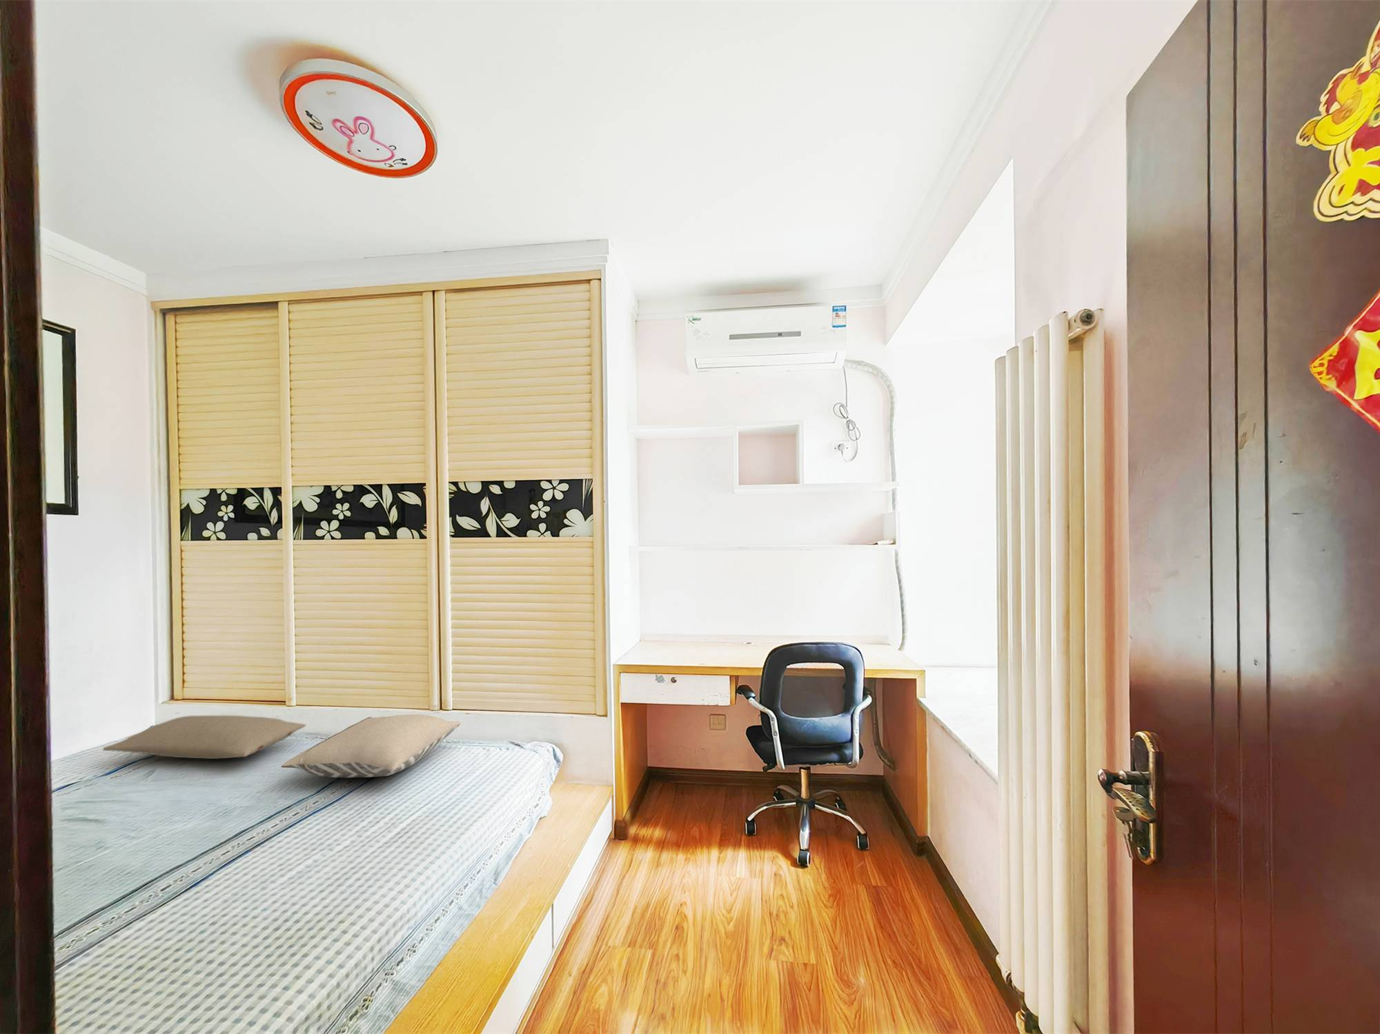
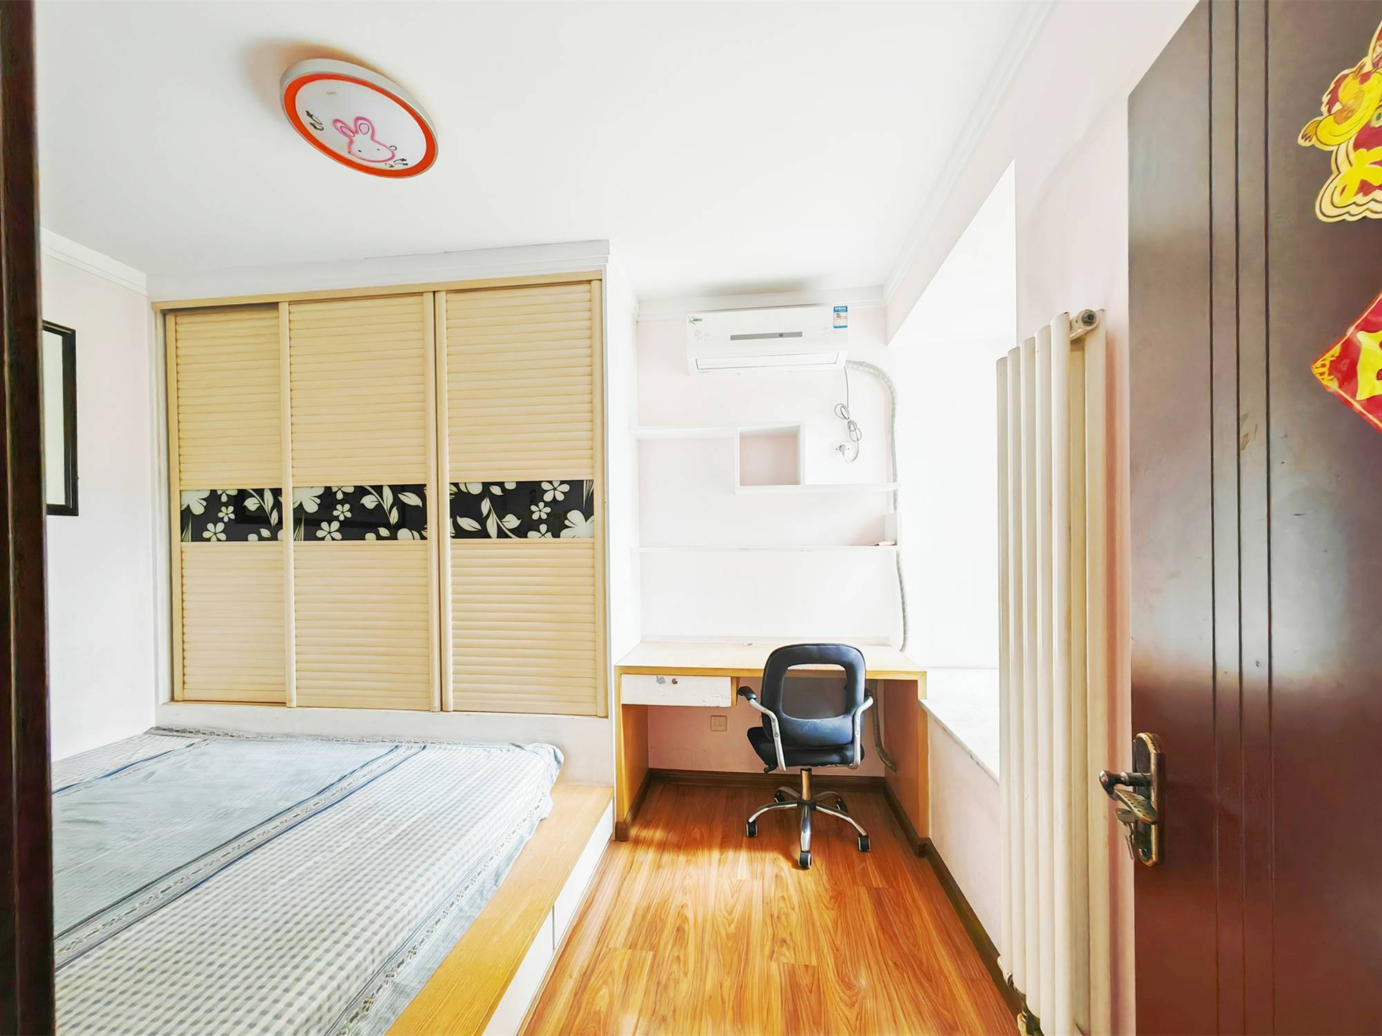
- pillow (378, 744)
- pillow (211, 736)
